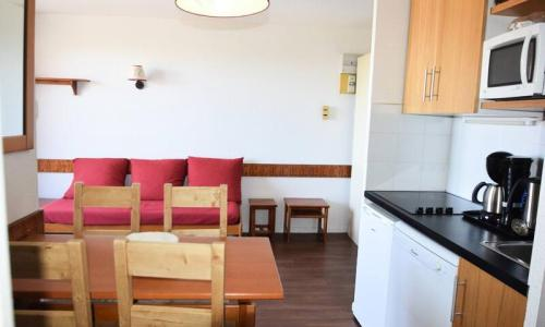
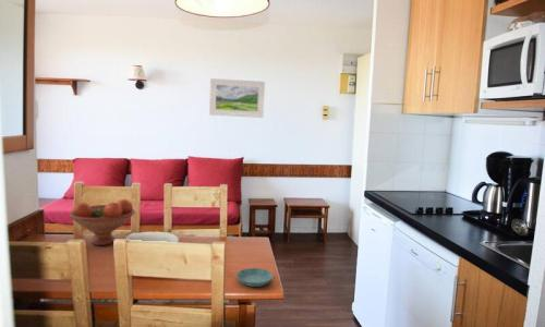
+ saucer (254, 278)
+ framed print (237, 98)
+ fruit bowl (102, 220)
